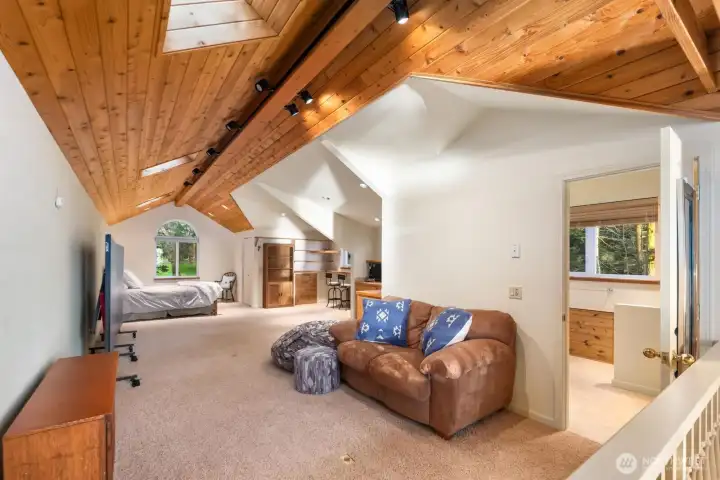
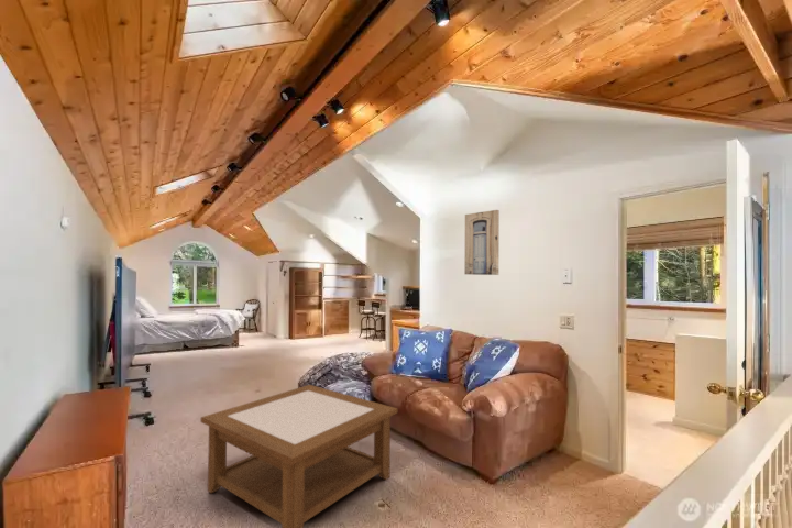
+ coffee table (301, 448)
+ wall art (481, 243)
